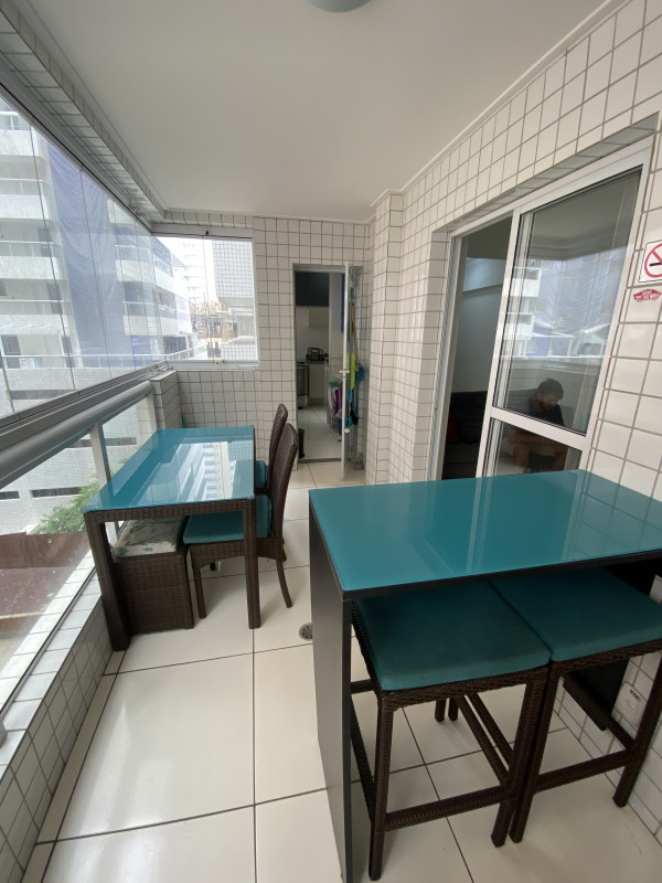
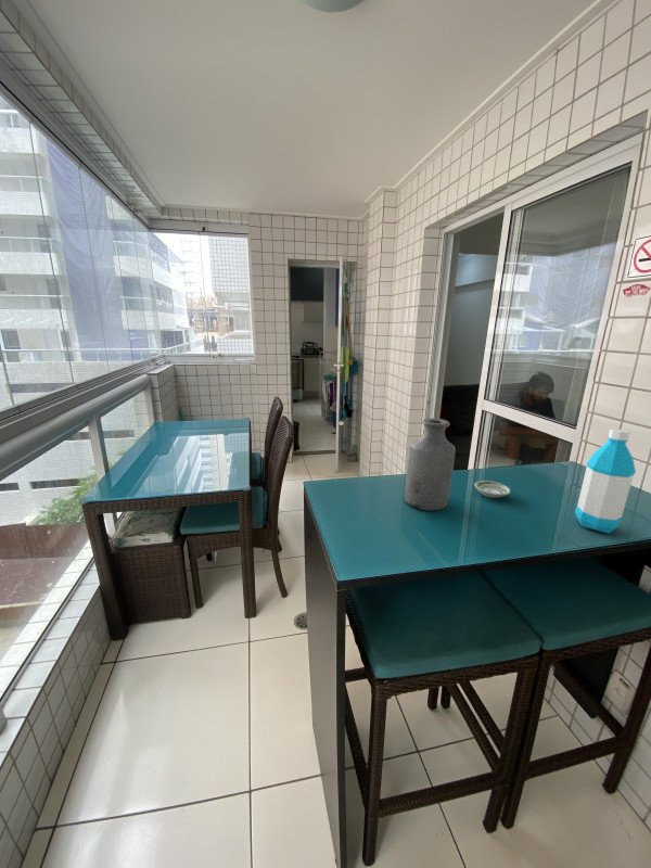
+ water bottle (607, 480)
+ bottle (430, 462)
+ saucer (492, 490)
